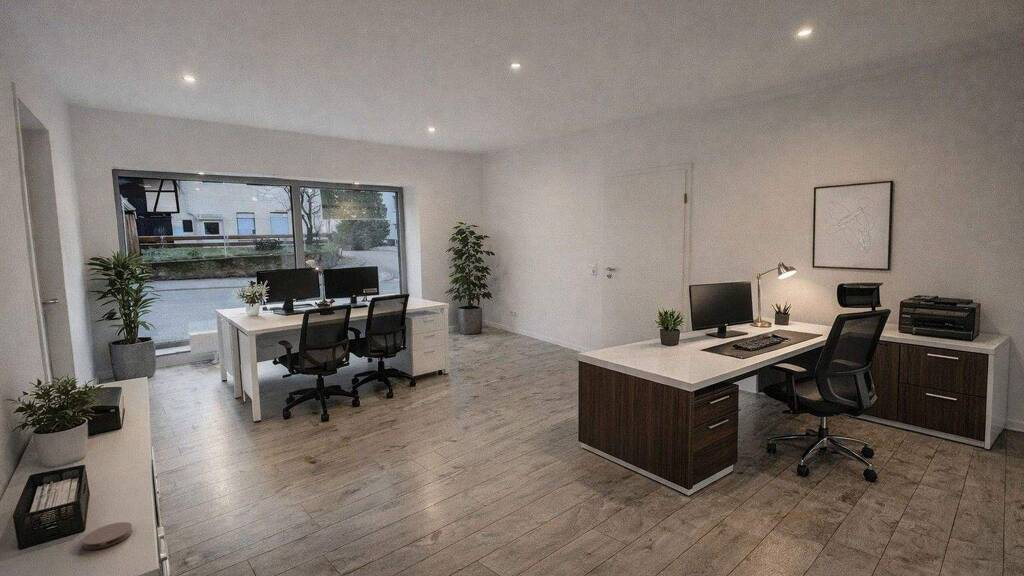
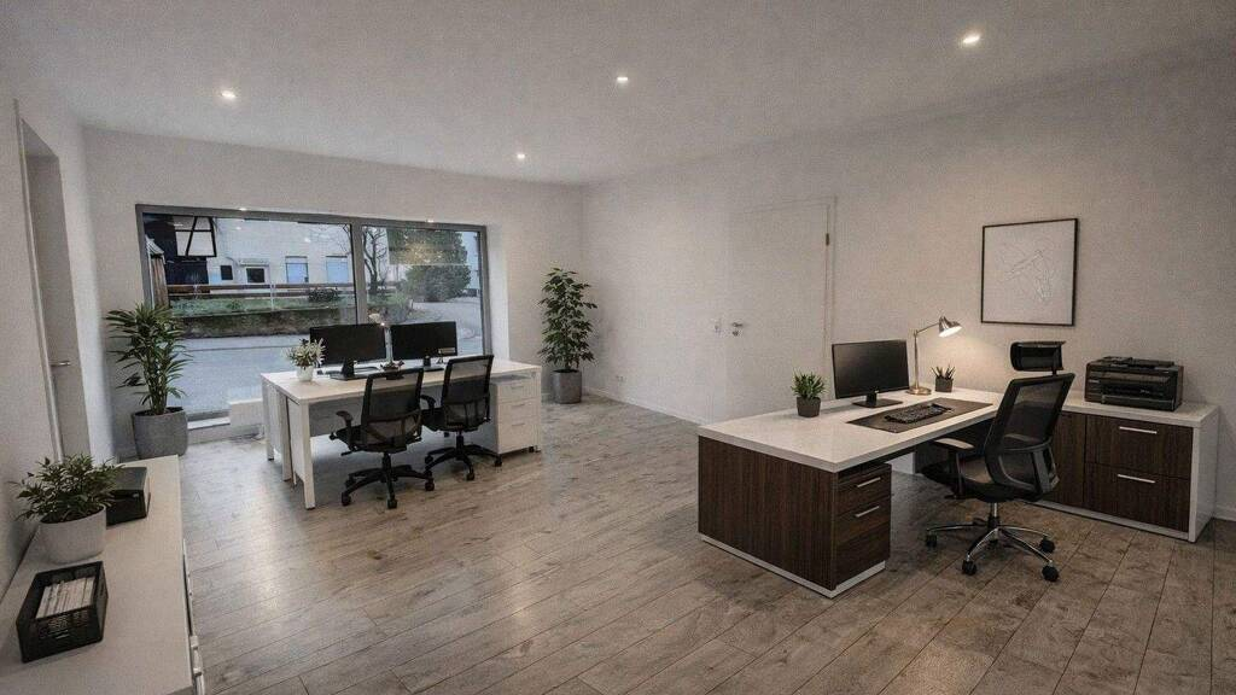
- coaster (108, 535)
